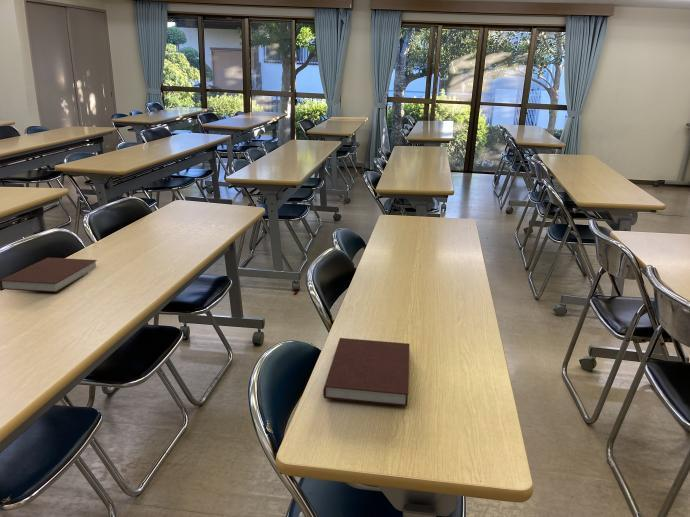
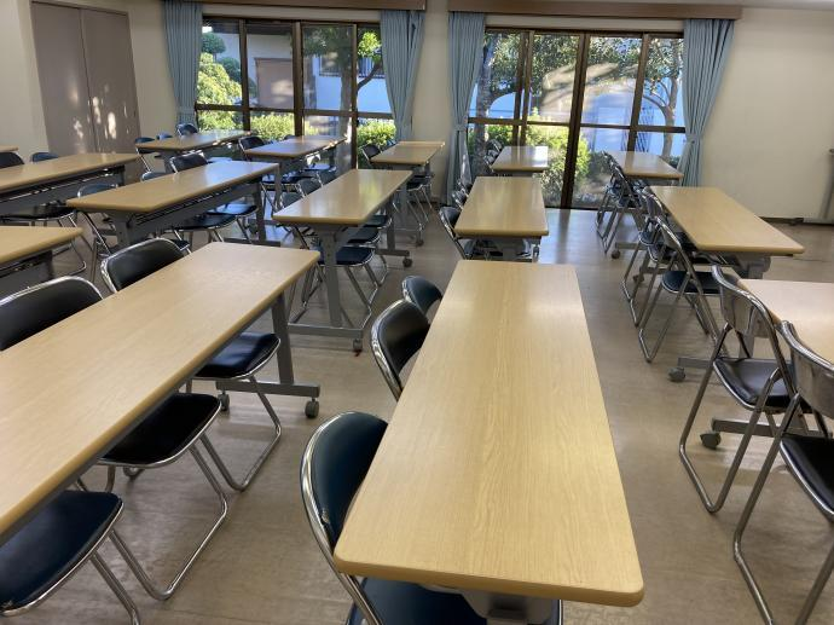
- notebook (51, 273)
- notebook (369, 368)
